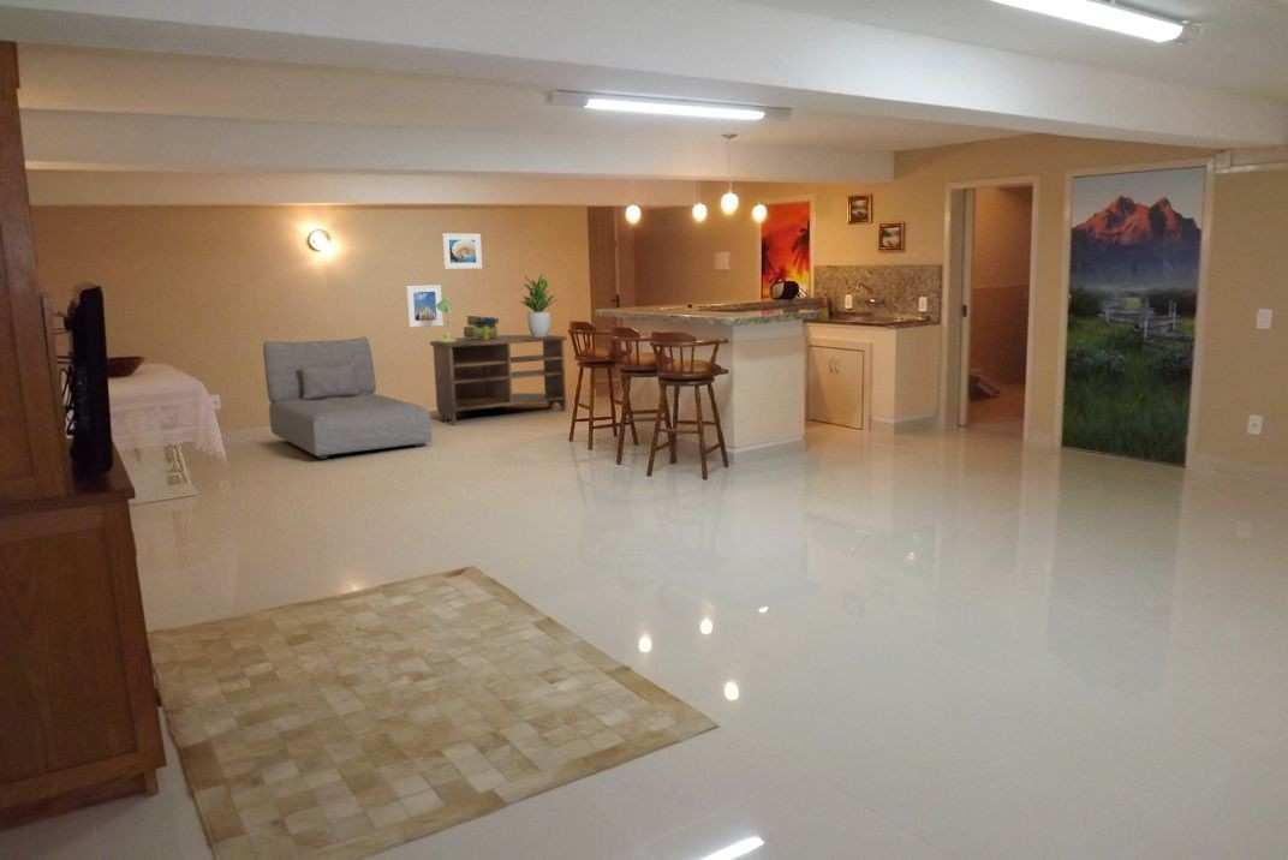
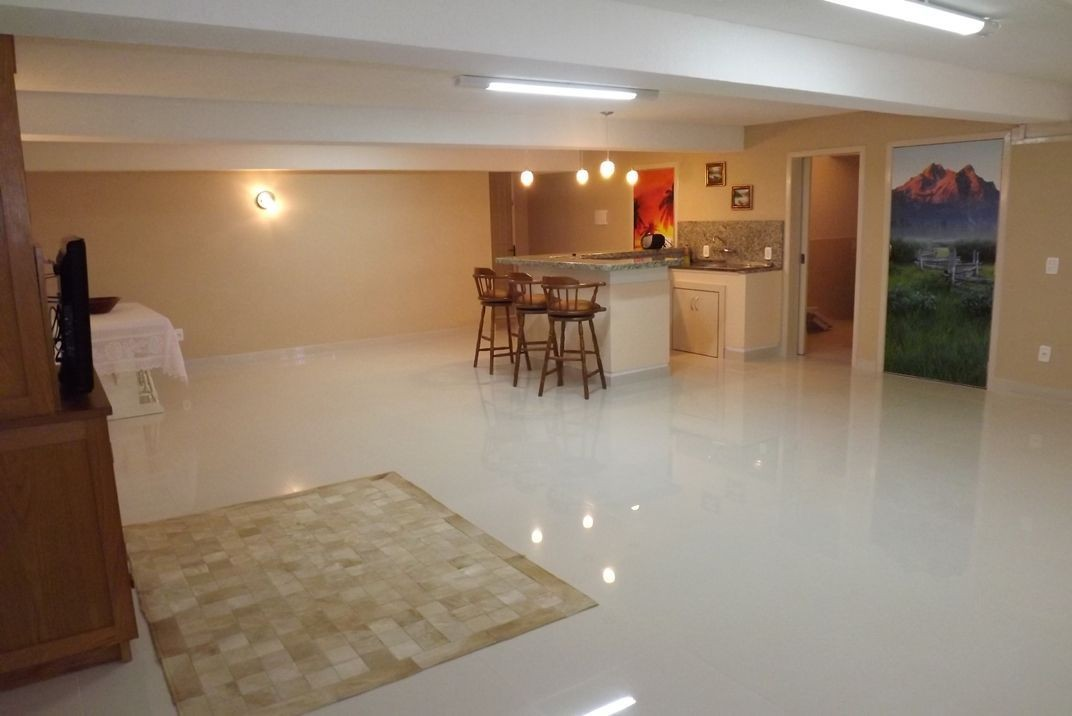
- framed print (461, 251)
- stack of books (481, 327)
- tv stand (494, 376)
- potted plant (537, 304)
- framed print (424, 305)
- table lamp (448, 318)
- sofa (344, 392)
